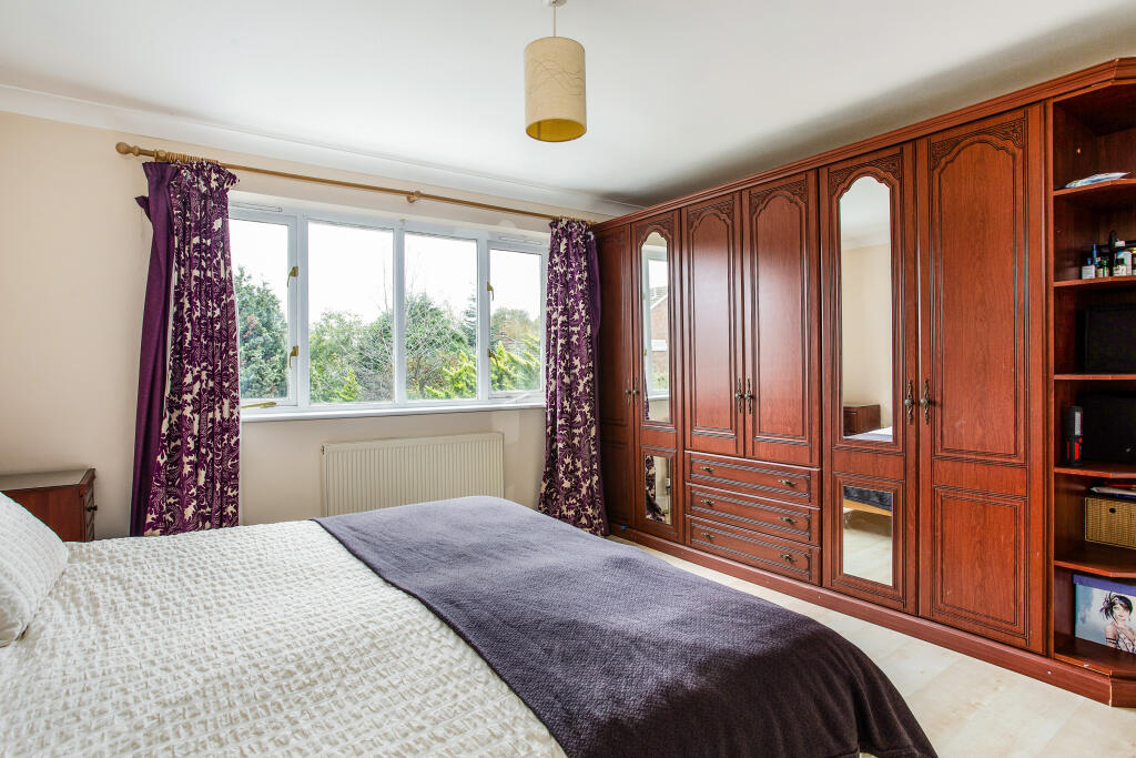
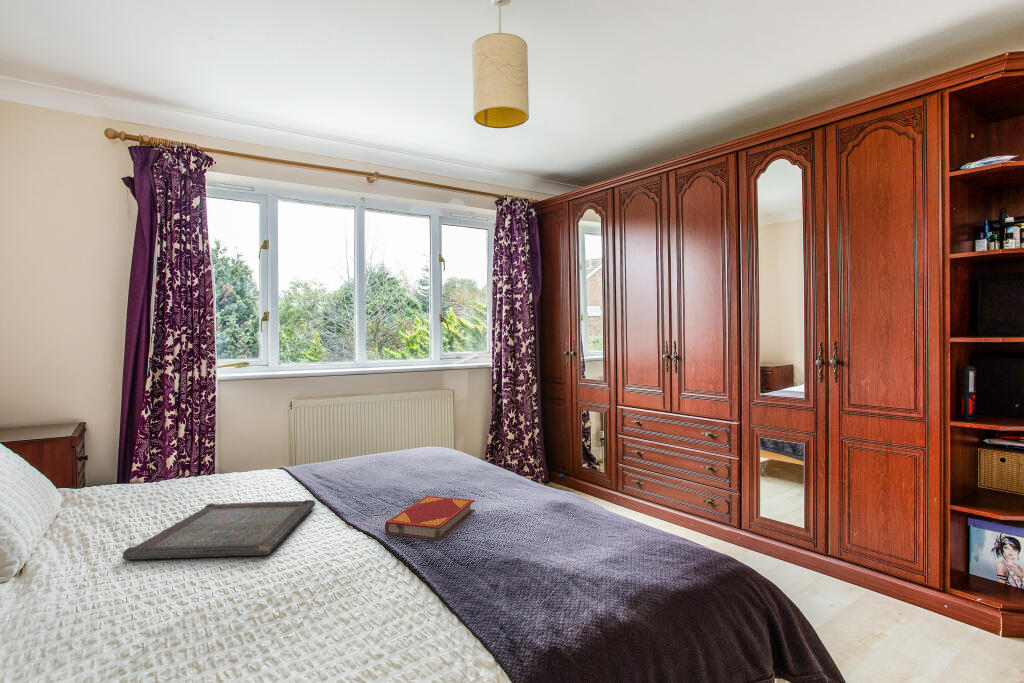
+ serving tray (234, 525)
+ hardback book (432, 516)
